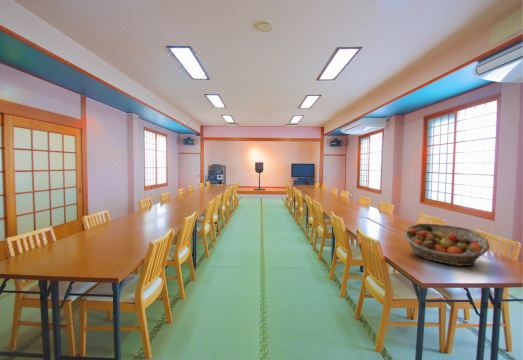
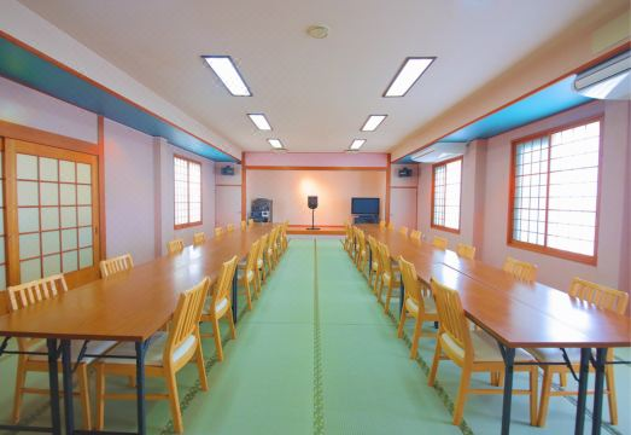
- fruit basket (443, 243)
